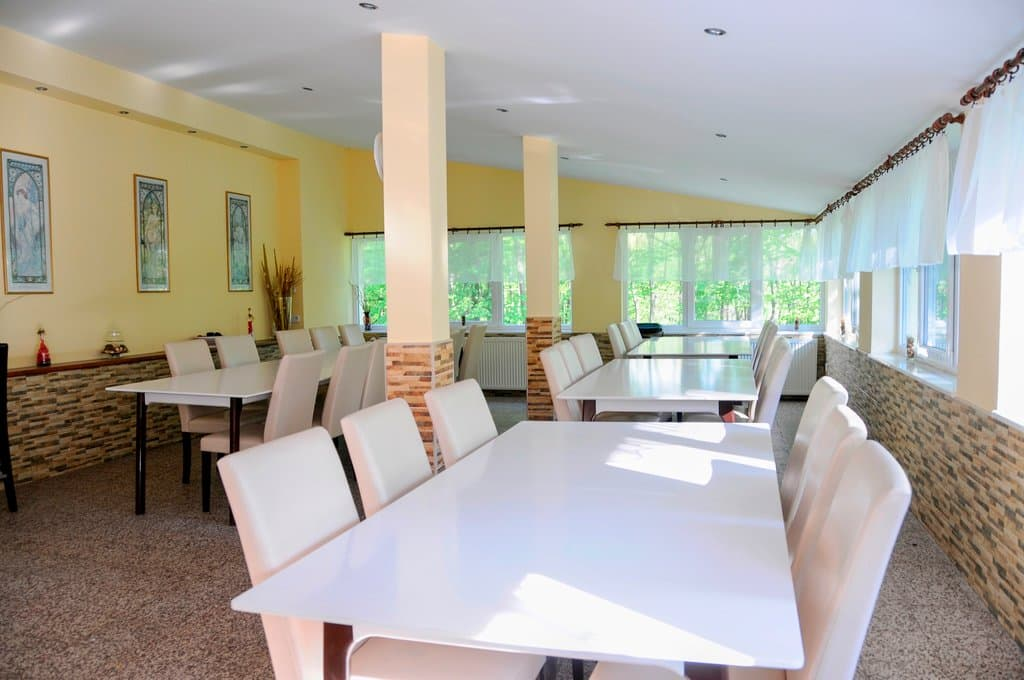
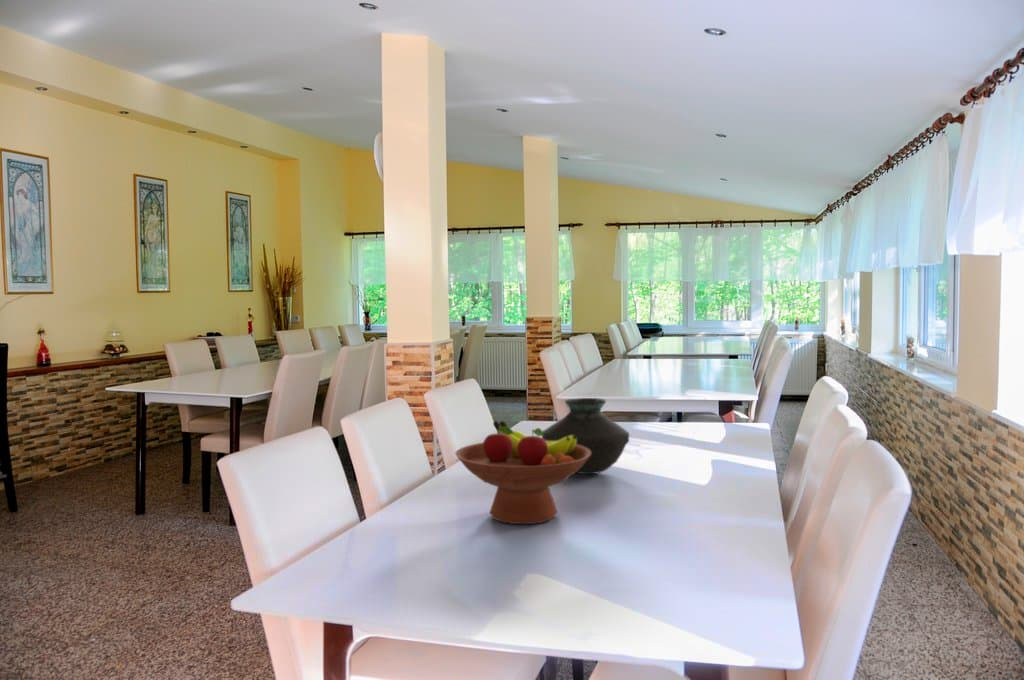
+ fruit bowl (523, 471)
+ vase (585, 436)
